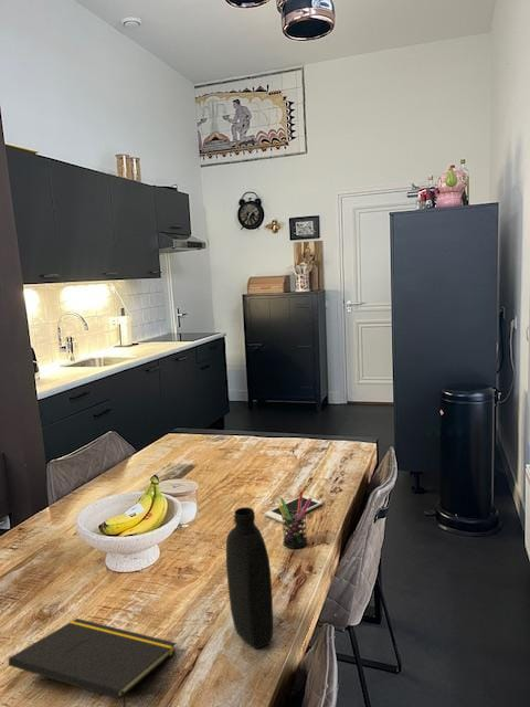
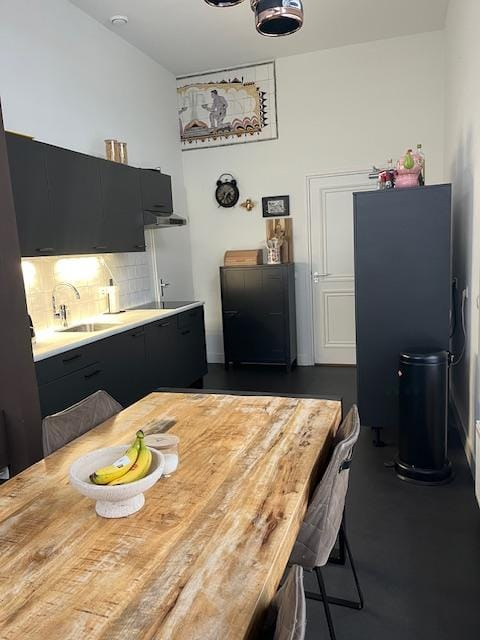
- pen holder (292, 517)
- notepad (95, 654)
- cell phone (294, 508)
- bottle (247, 572)
